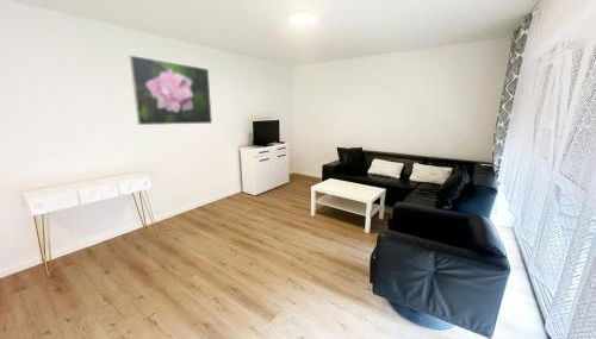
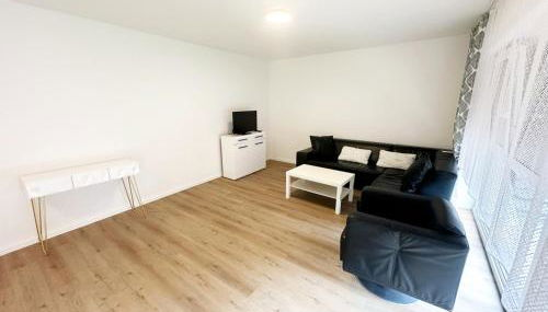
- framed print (176, 94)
